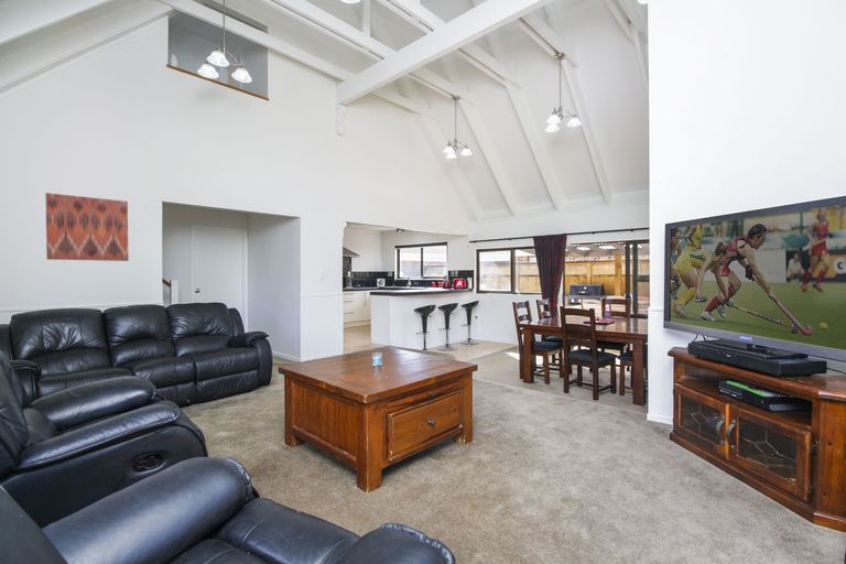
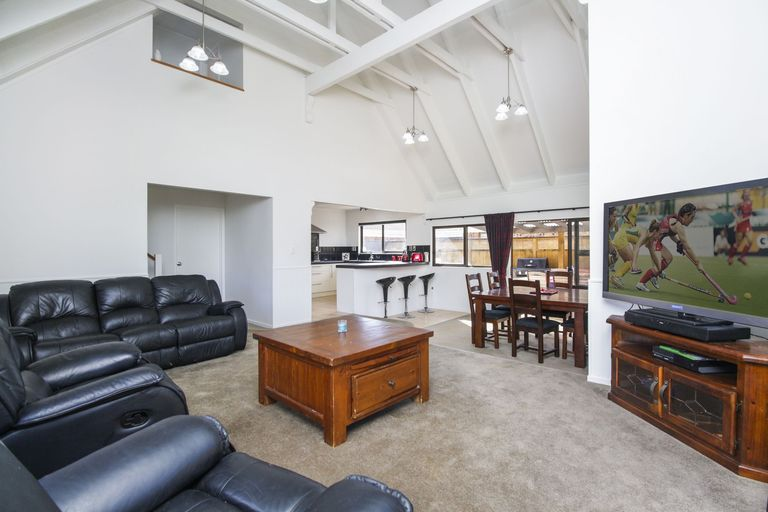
- wall art (89, 228)
